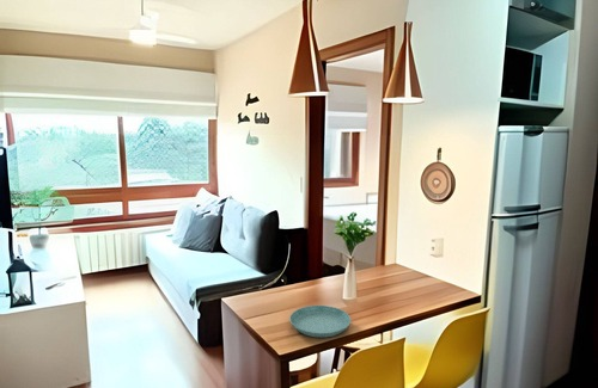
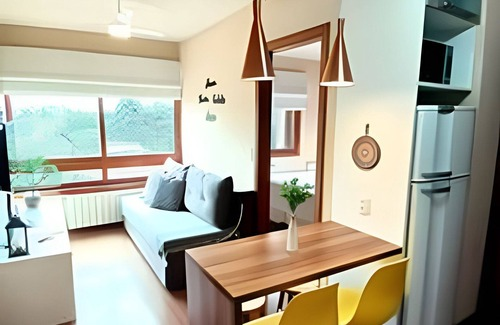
- saucer (319, 321)
